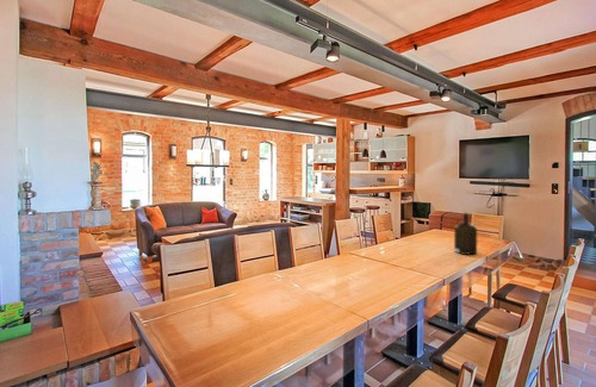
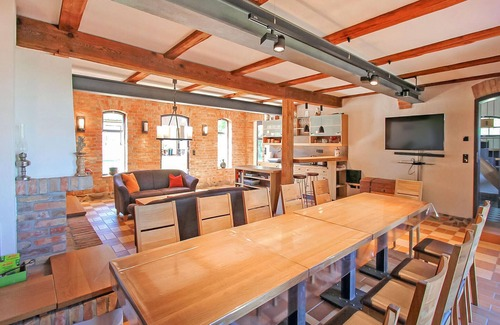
- liquor (465, 232)
